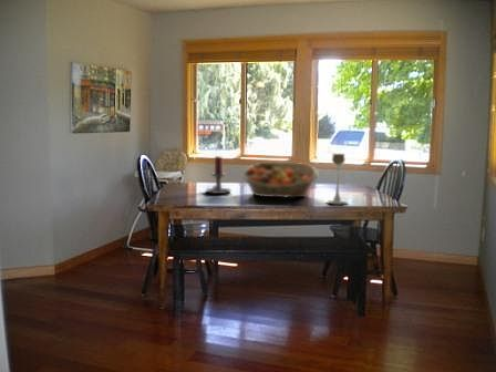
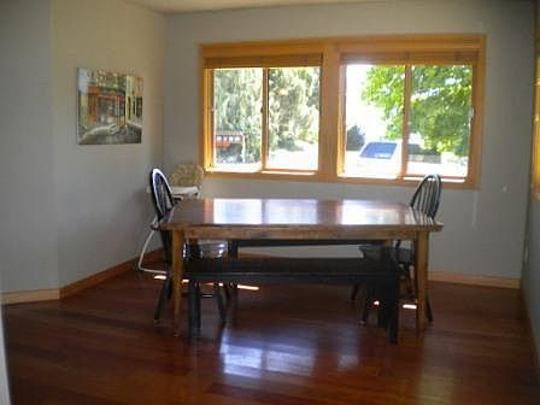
- fruit basket (279, 179)
- candle holder (338, 178)
- candle holder (217, 174)
